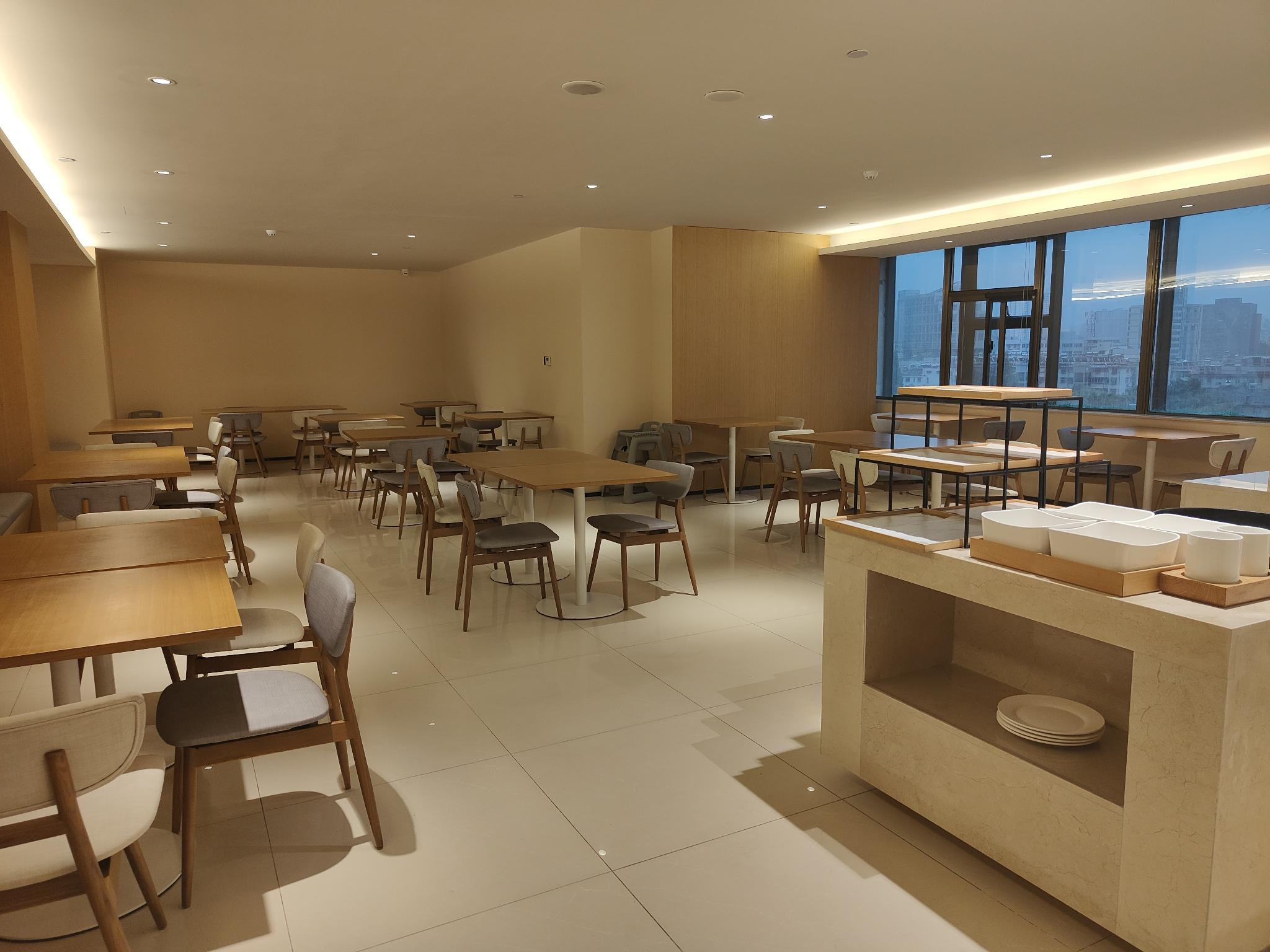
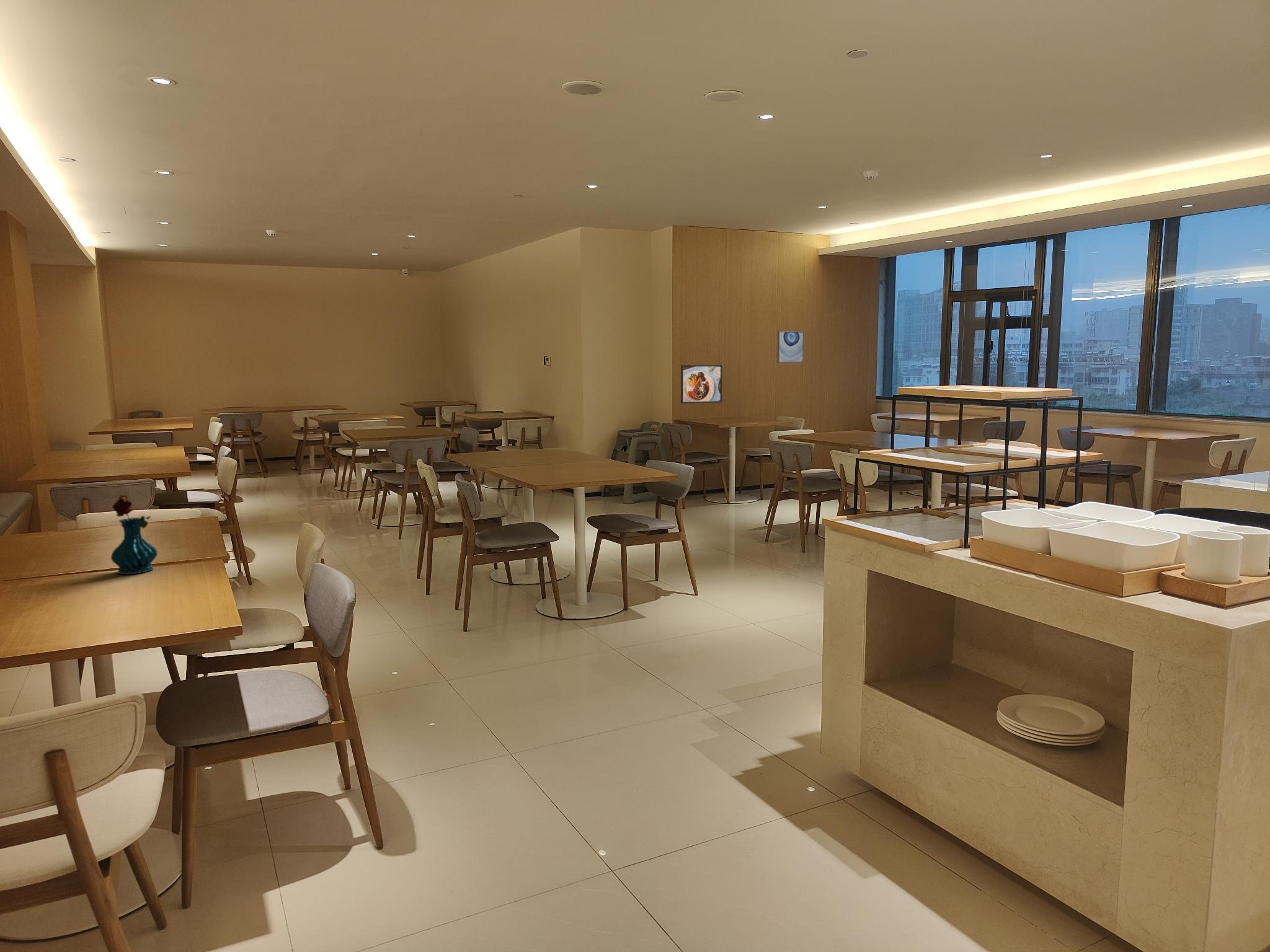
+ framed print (701, 384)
+ wall art (791, 347)
+ vase (134, 534)
